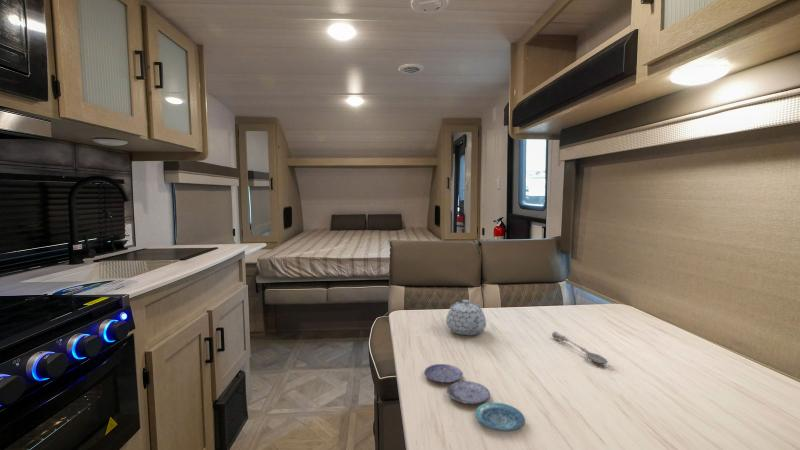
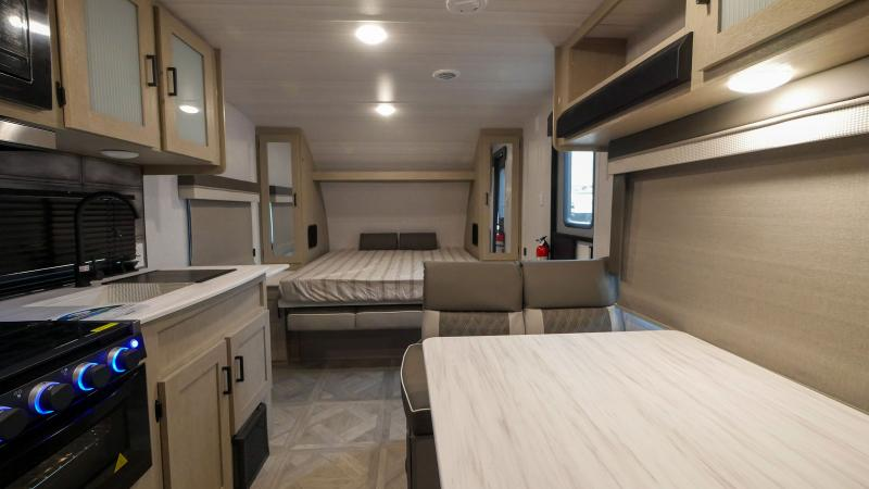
- teapot (466, 316)
- soupspoon (577, 346)
- plate (468, 393)
